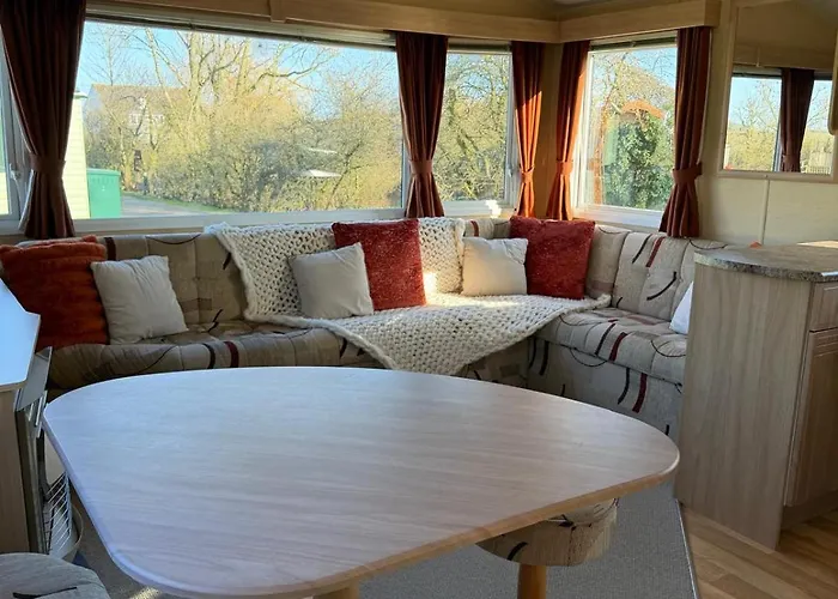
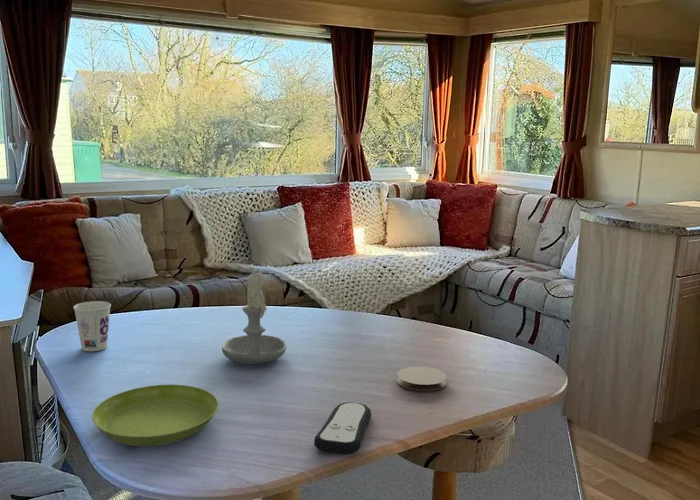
+ remote control (345, 425)
+ cup (93, 326)
+ saucer (157, 416)
+ candle (254, 314)
+ coaster (421, 378)
